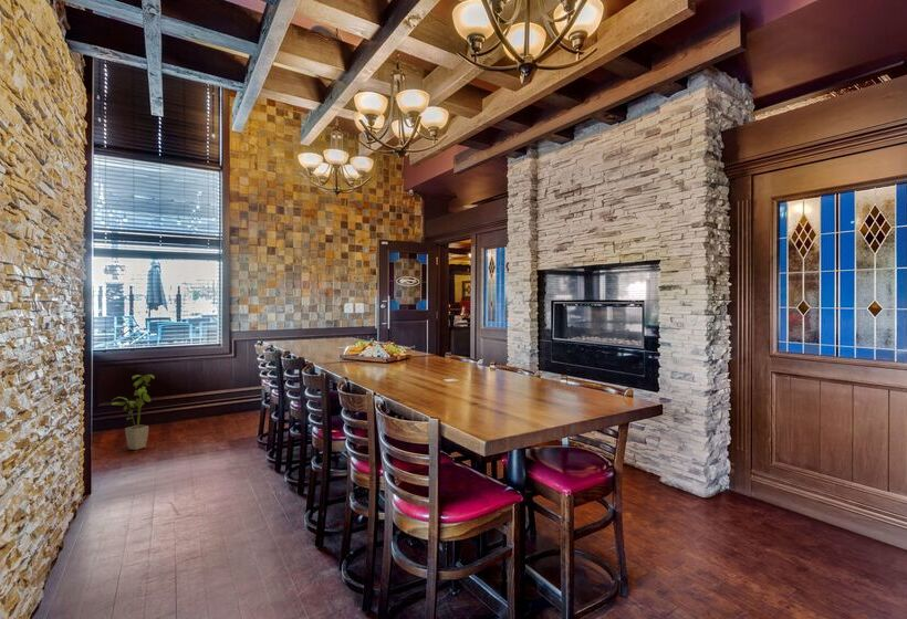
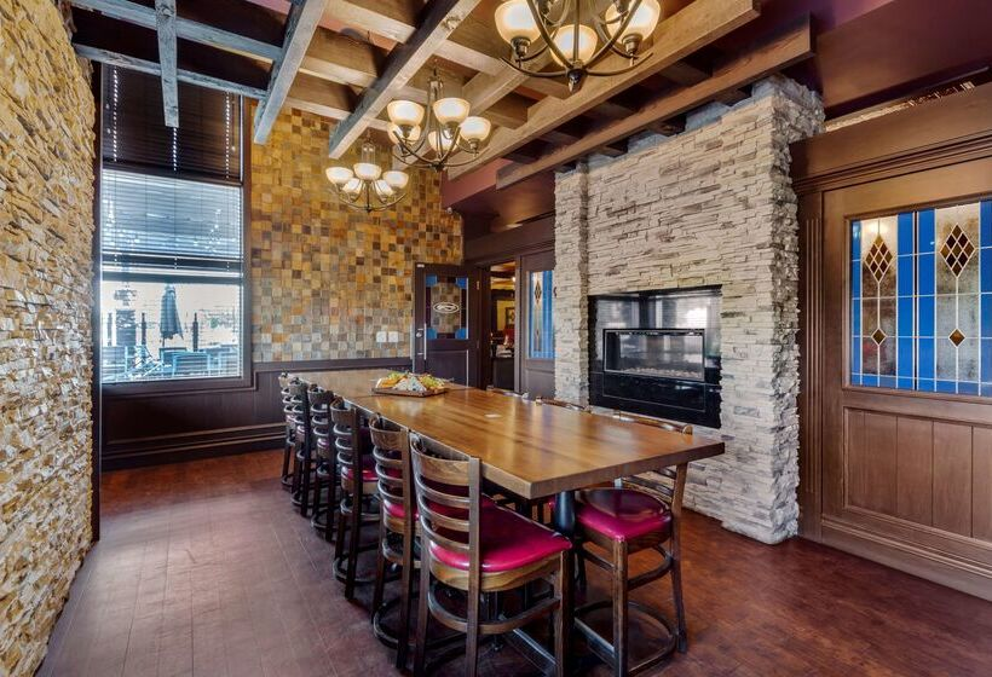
- house plant (138, 410)
